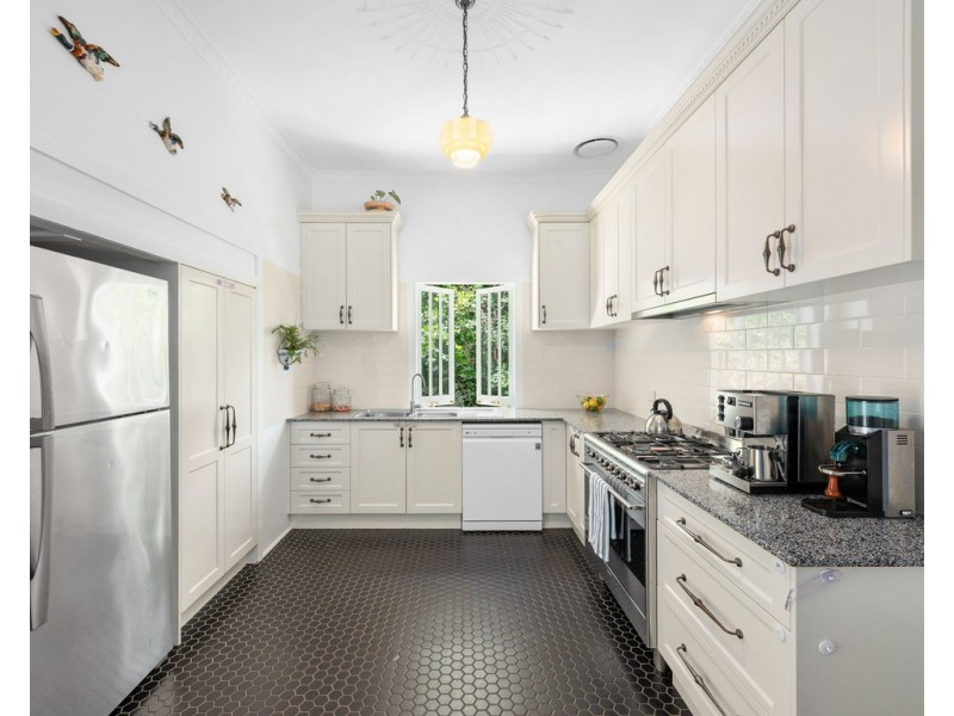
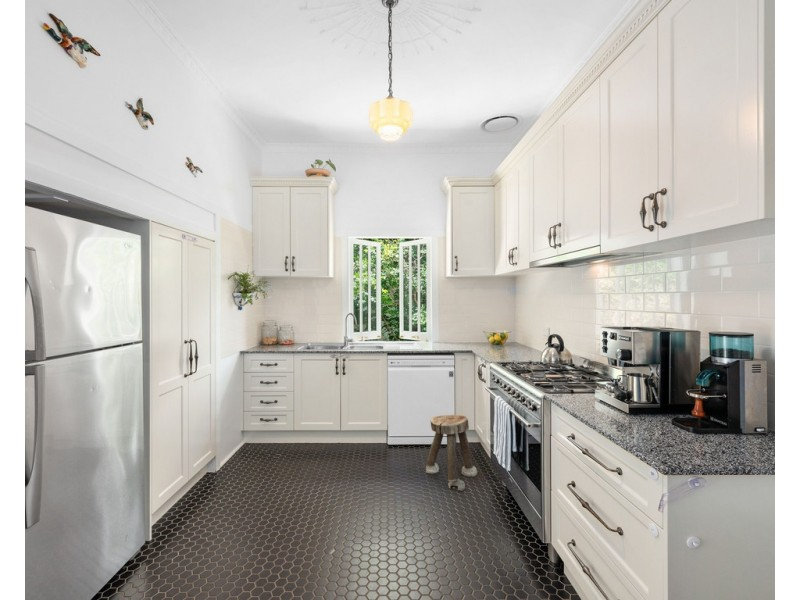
+ stool (448, 446)
